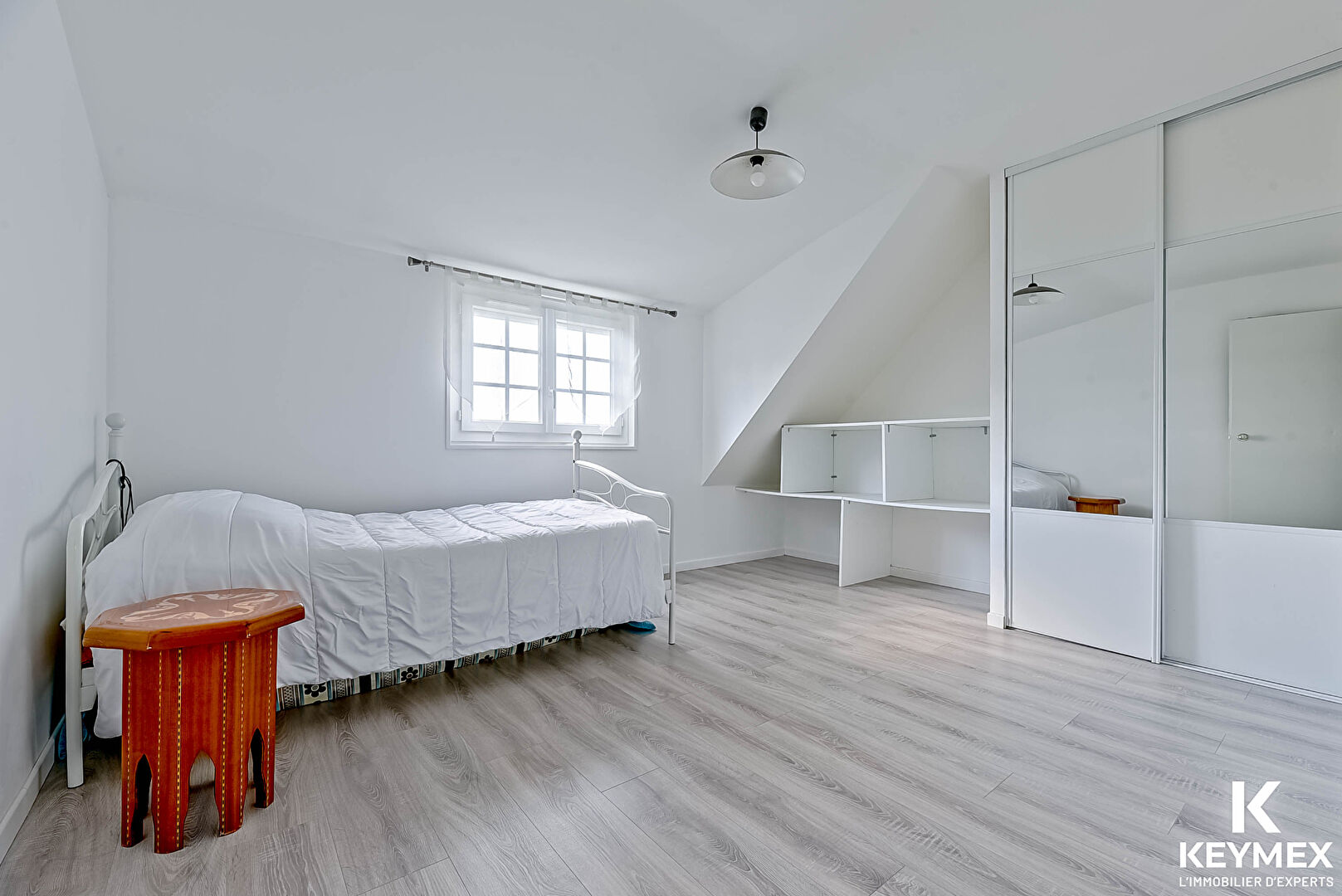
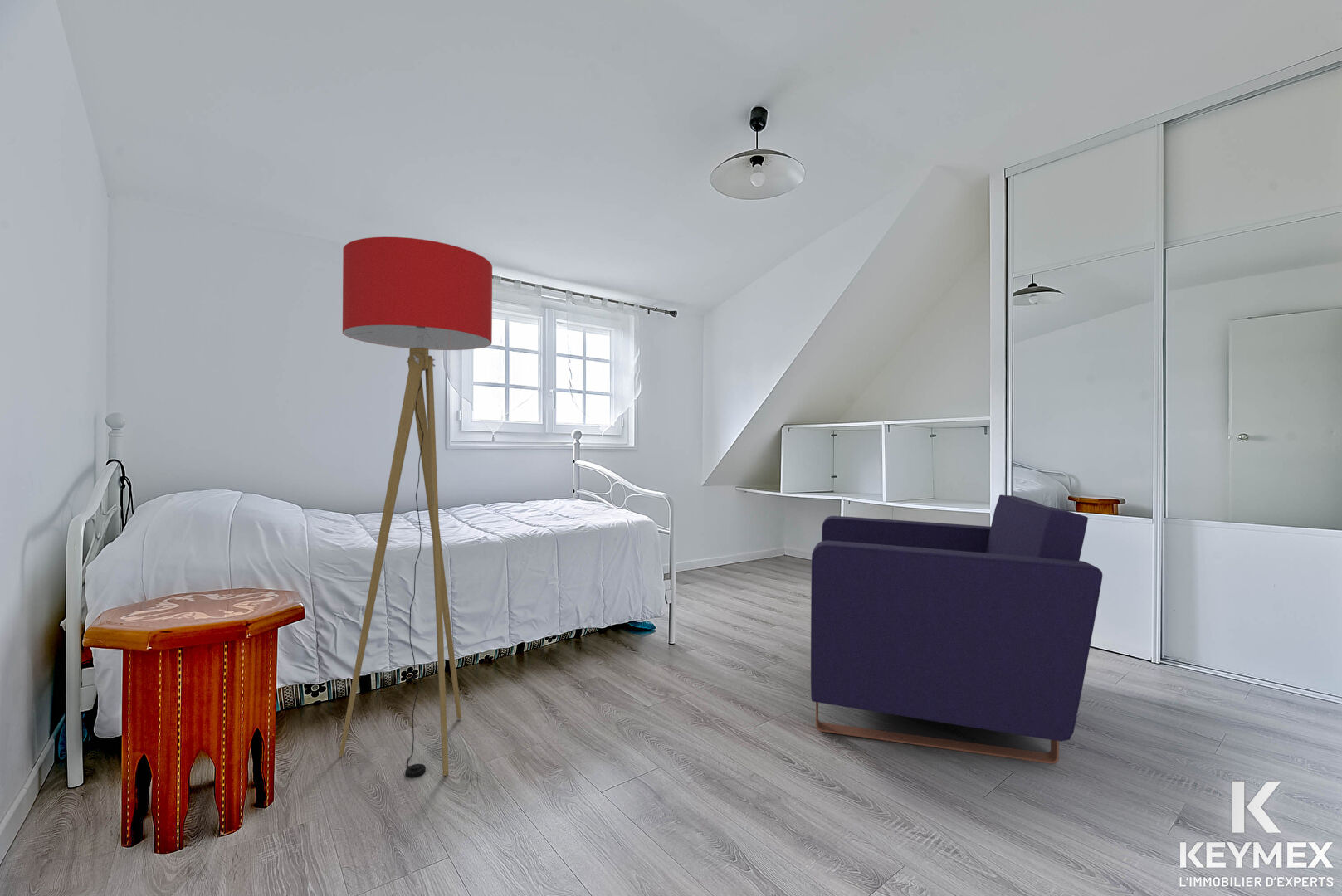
+ floor lamp (417, 504)
+ armchair (929, 601)
